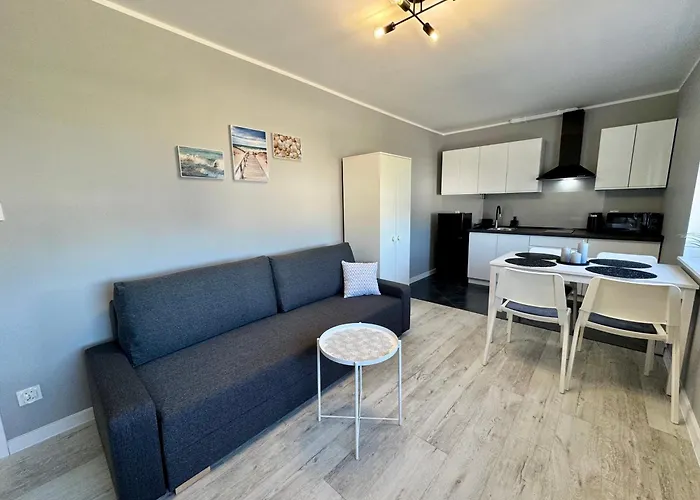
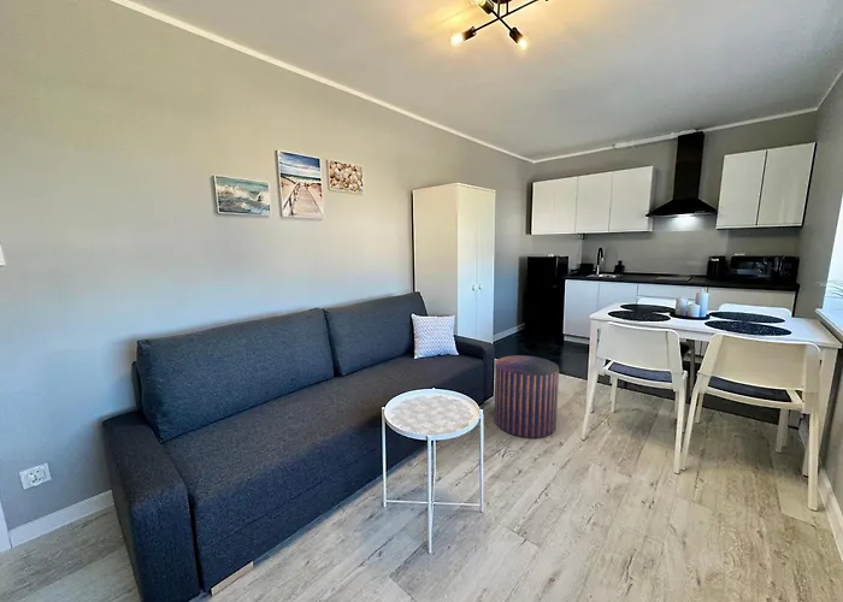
+ pouf (525, 393)
